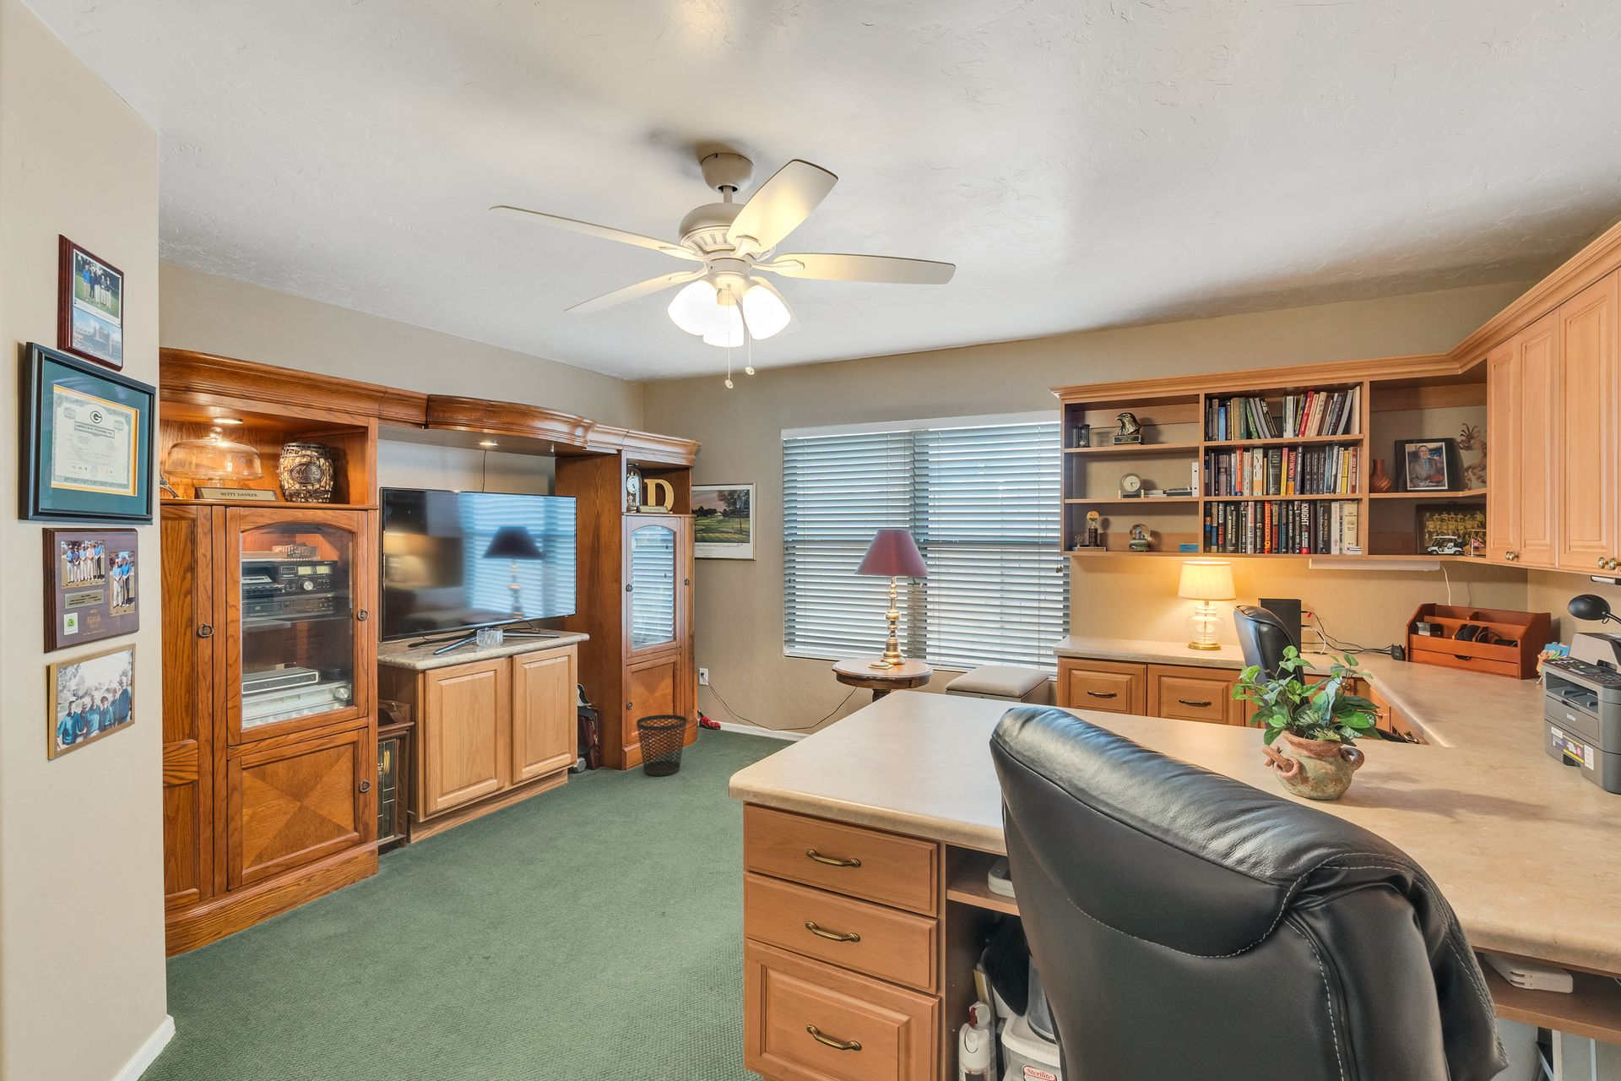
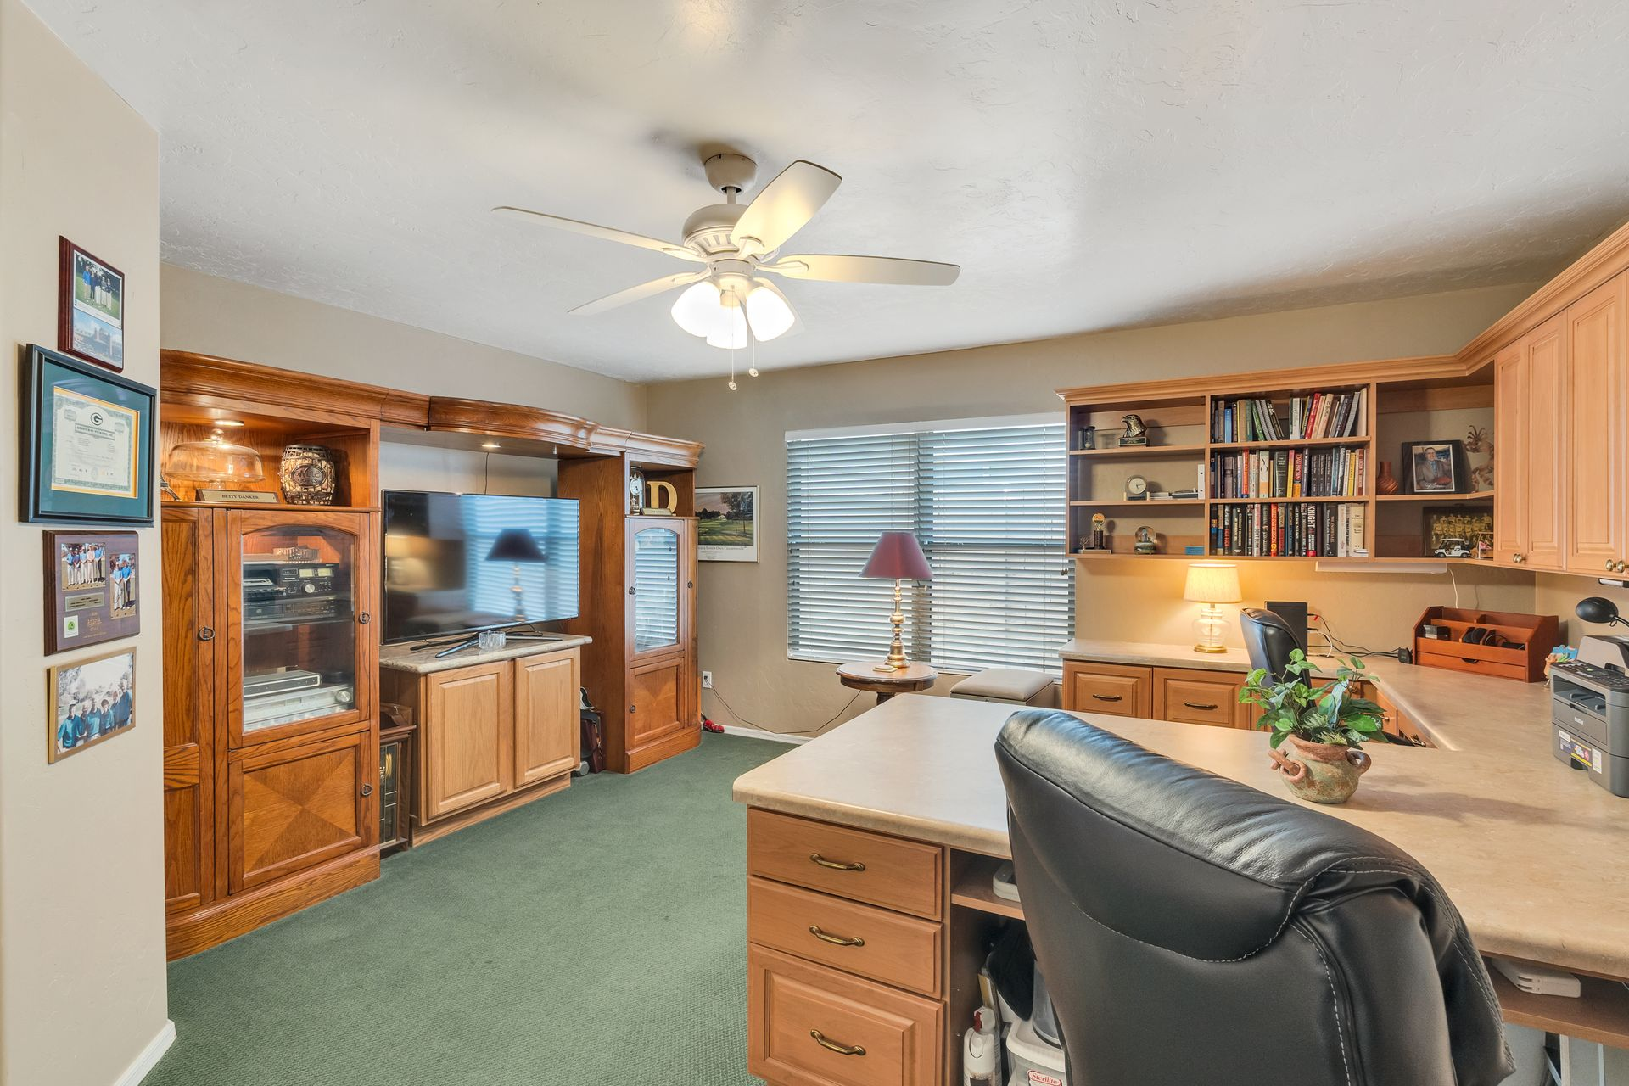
- wastebasket (661, 746)
